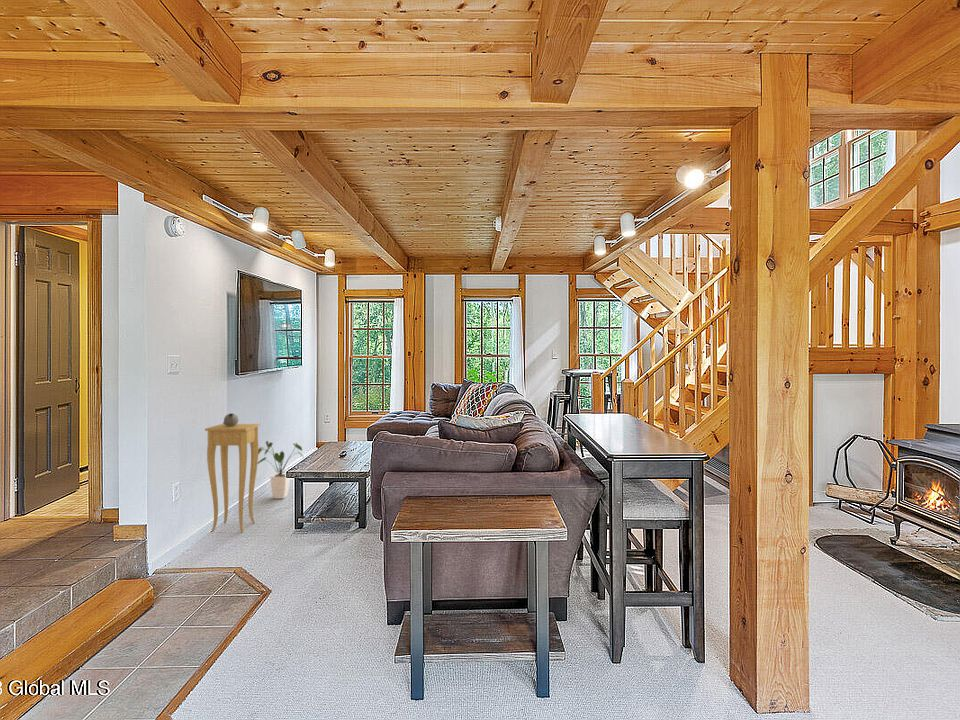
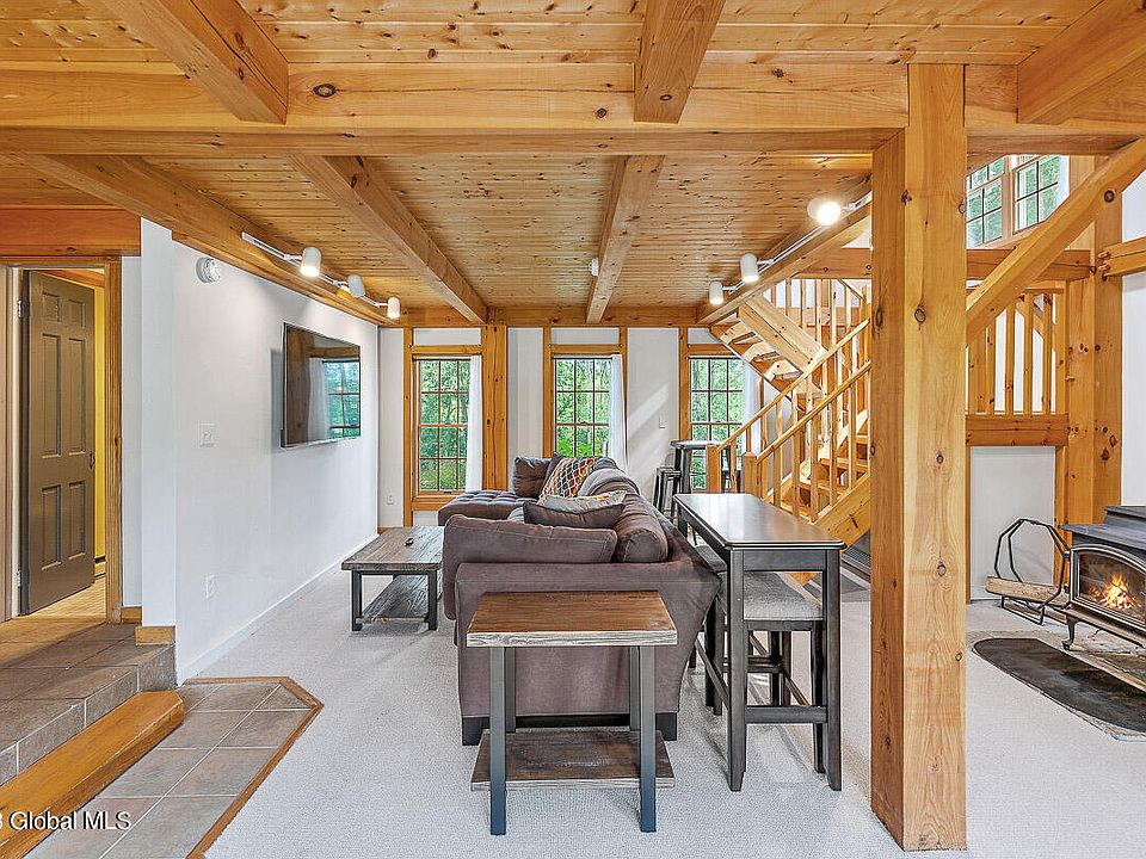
- plant pot (239, 469)
- house plant (281, 468)
